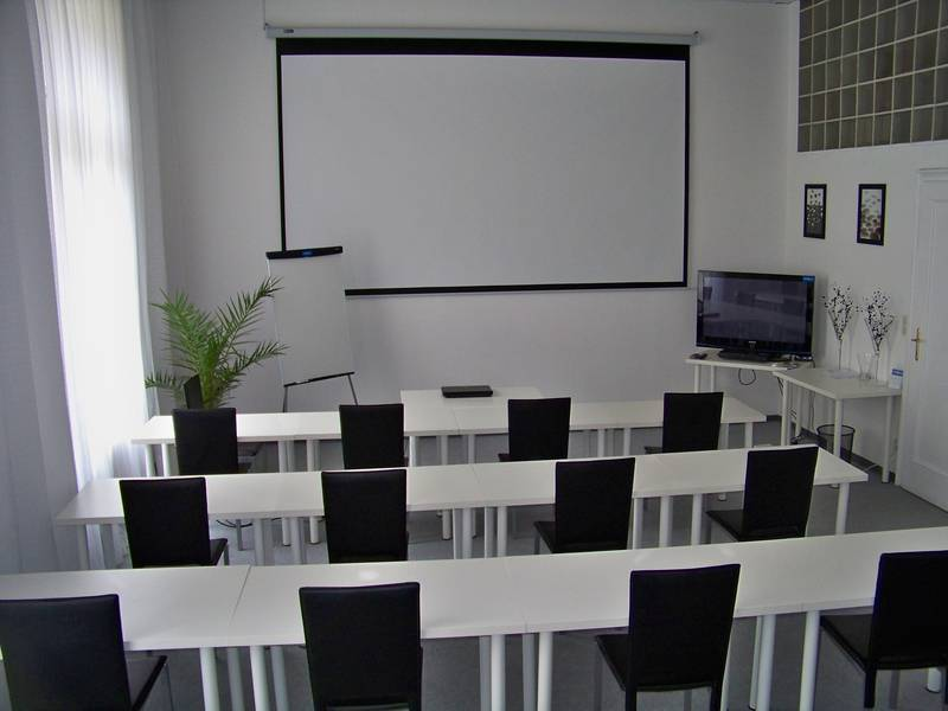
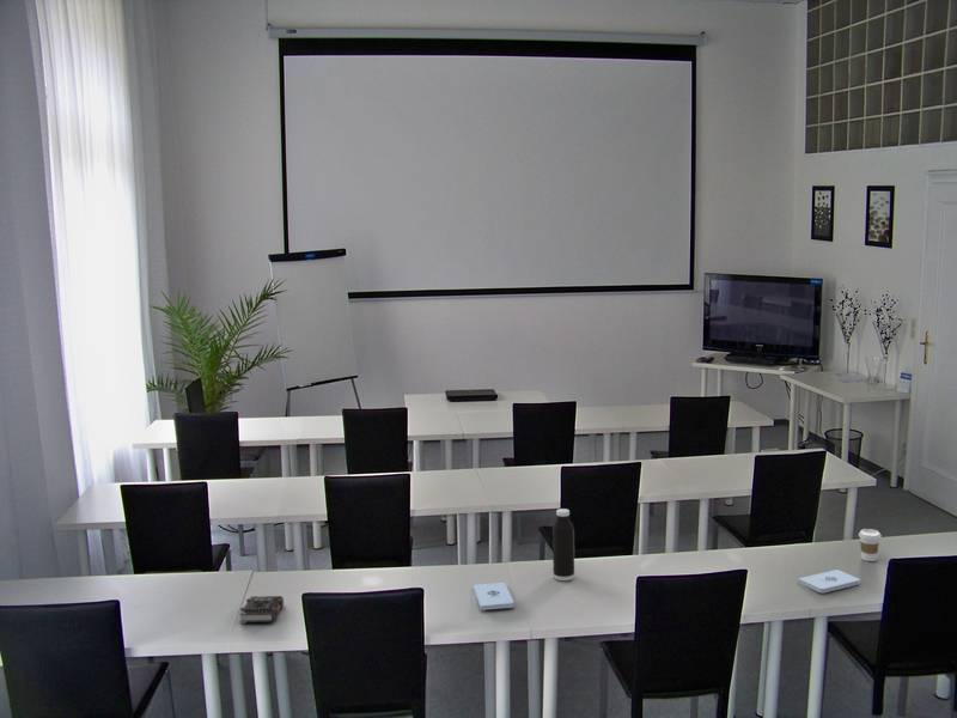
+ notepad (493, 595)
+ notepad (829, 580)
+ coffee cup (868, 544)
+ water bottle (563, 543)
+ book (262, 607)
